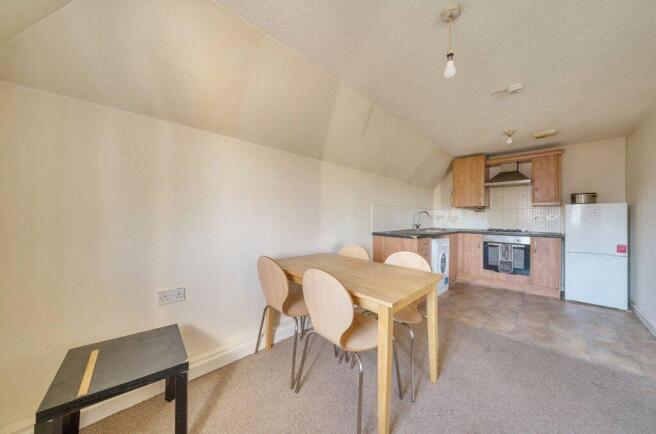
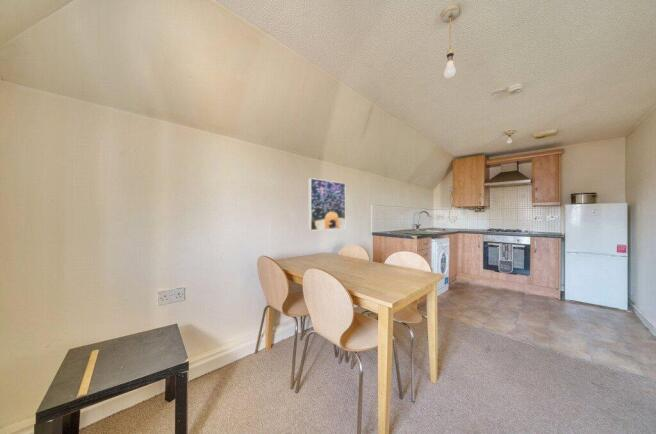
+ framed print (328, 205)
